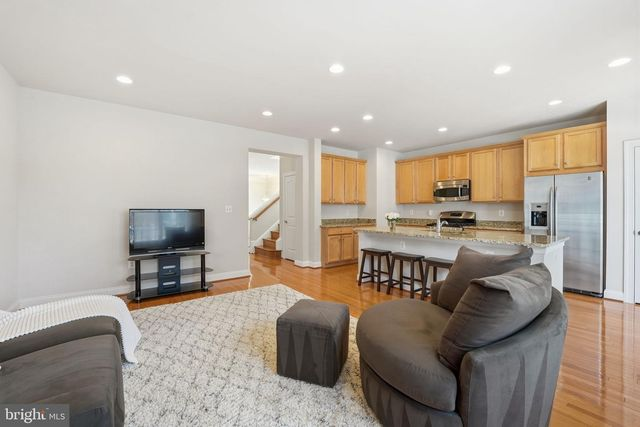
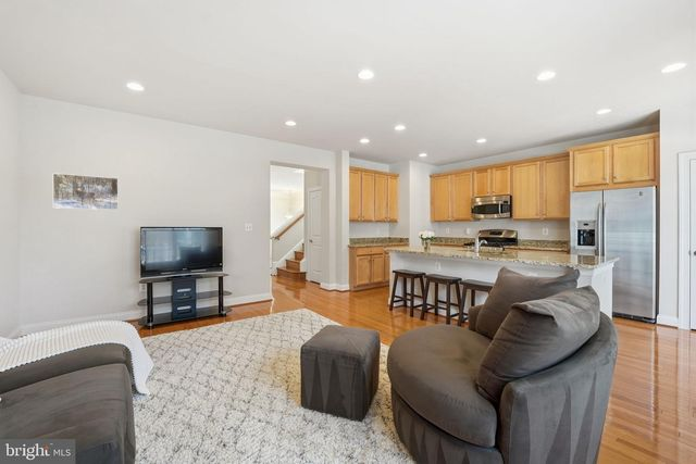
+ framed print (87, 192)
